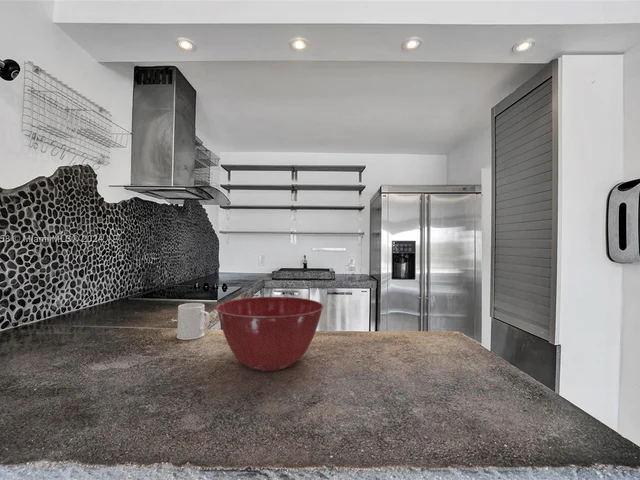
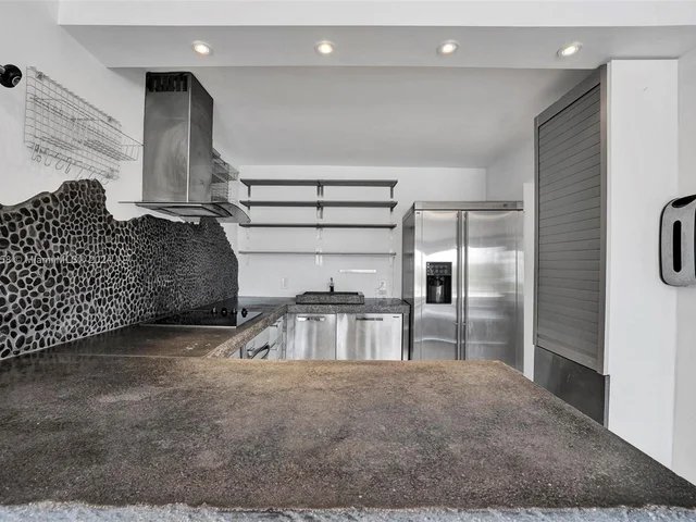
- mixing bowl (271, 332)
- mug (194, 320)
